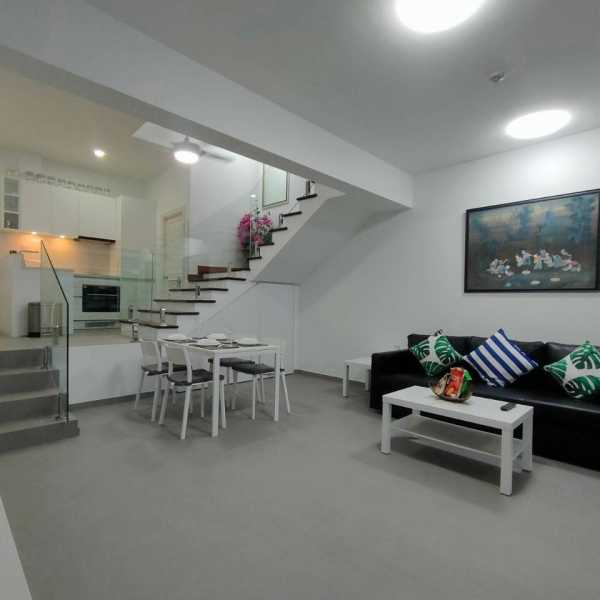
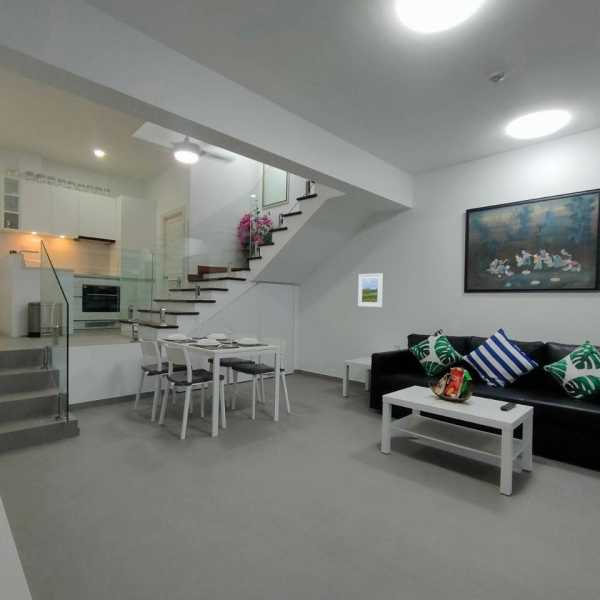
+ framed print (370, 290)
